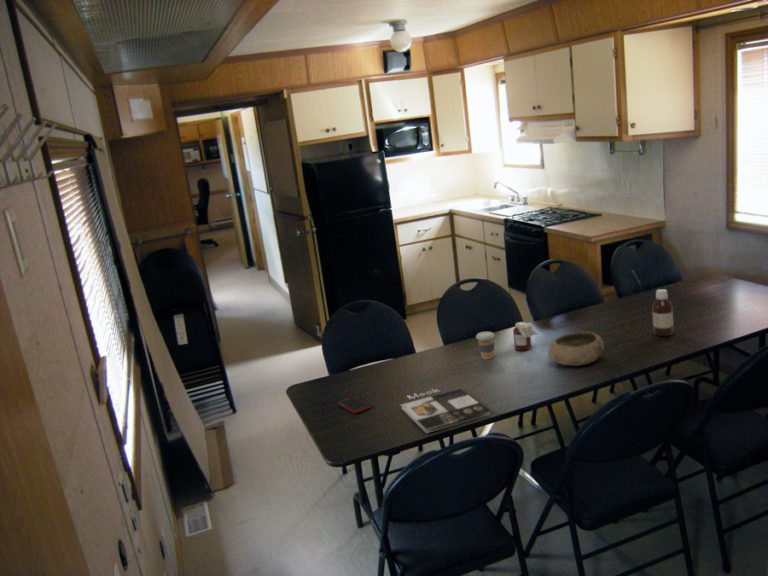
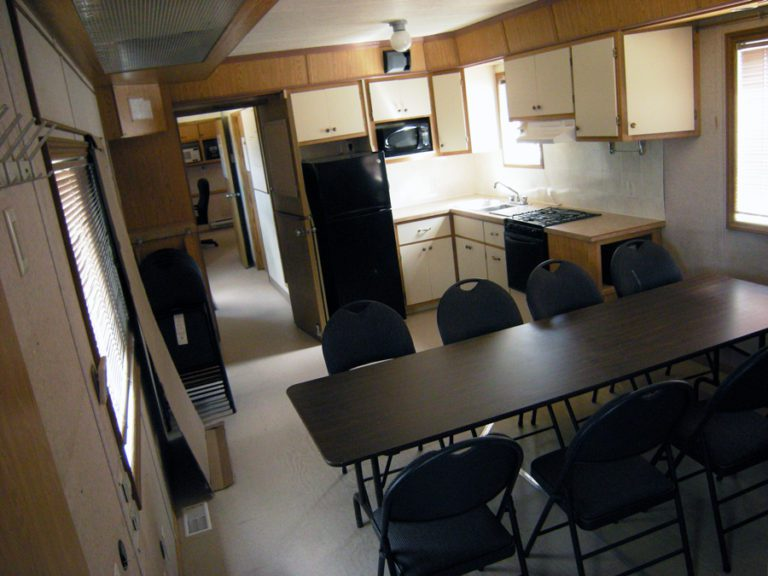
- jar (524, 336)
- cell phone (354, 404)
- magazine (439, 405)
- bottle (662, 312)
- coffee cup (486, 345)
- bowl (576, 349)
